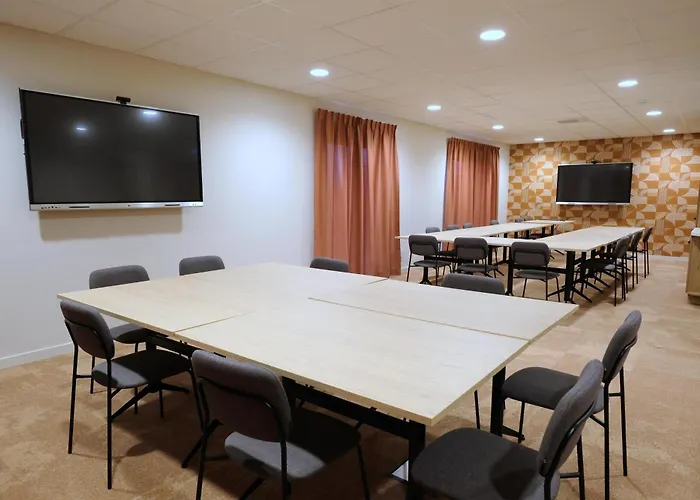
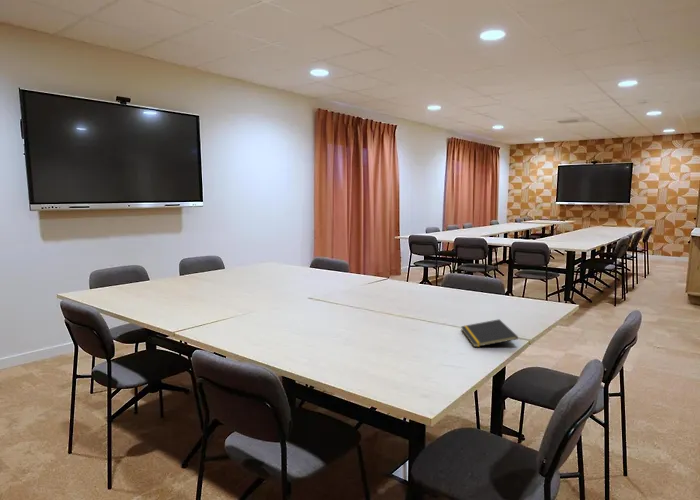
+ notepad (487, 332)
